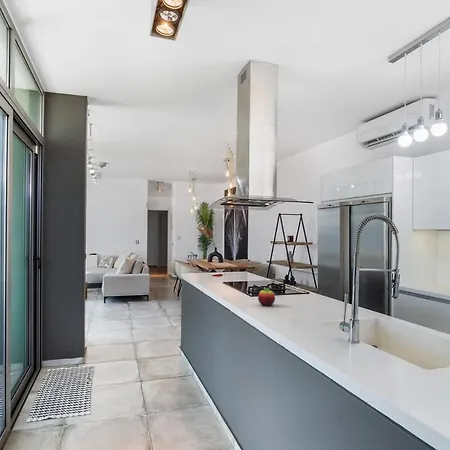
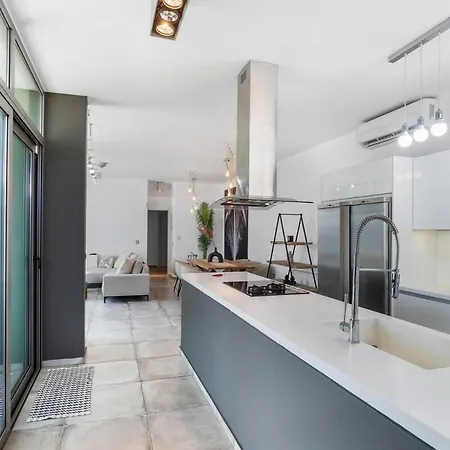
- fruit (266, 297)
